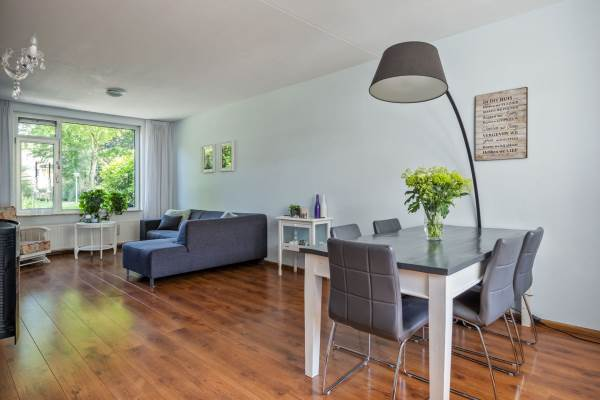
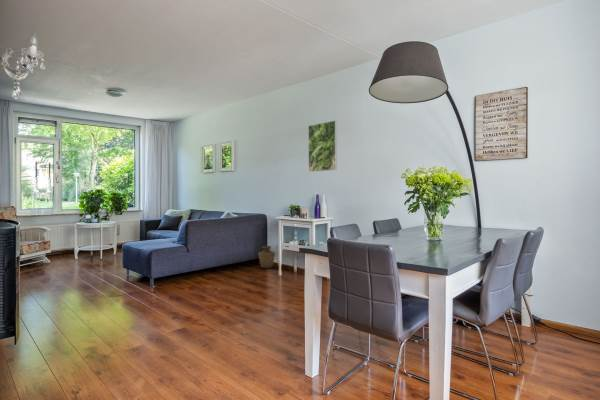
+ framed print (322, 147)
+ vase (266, 256)
